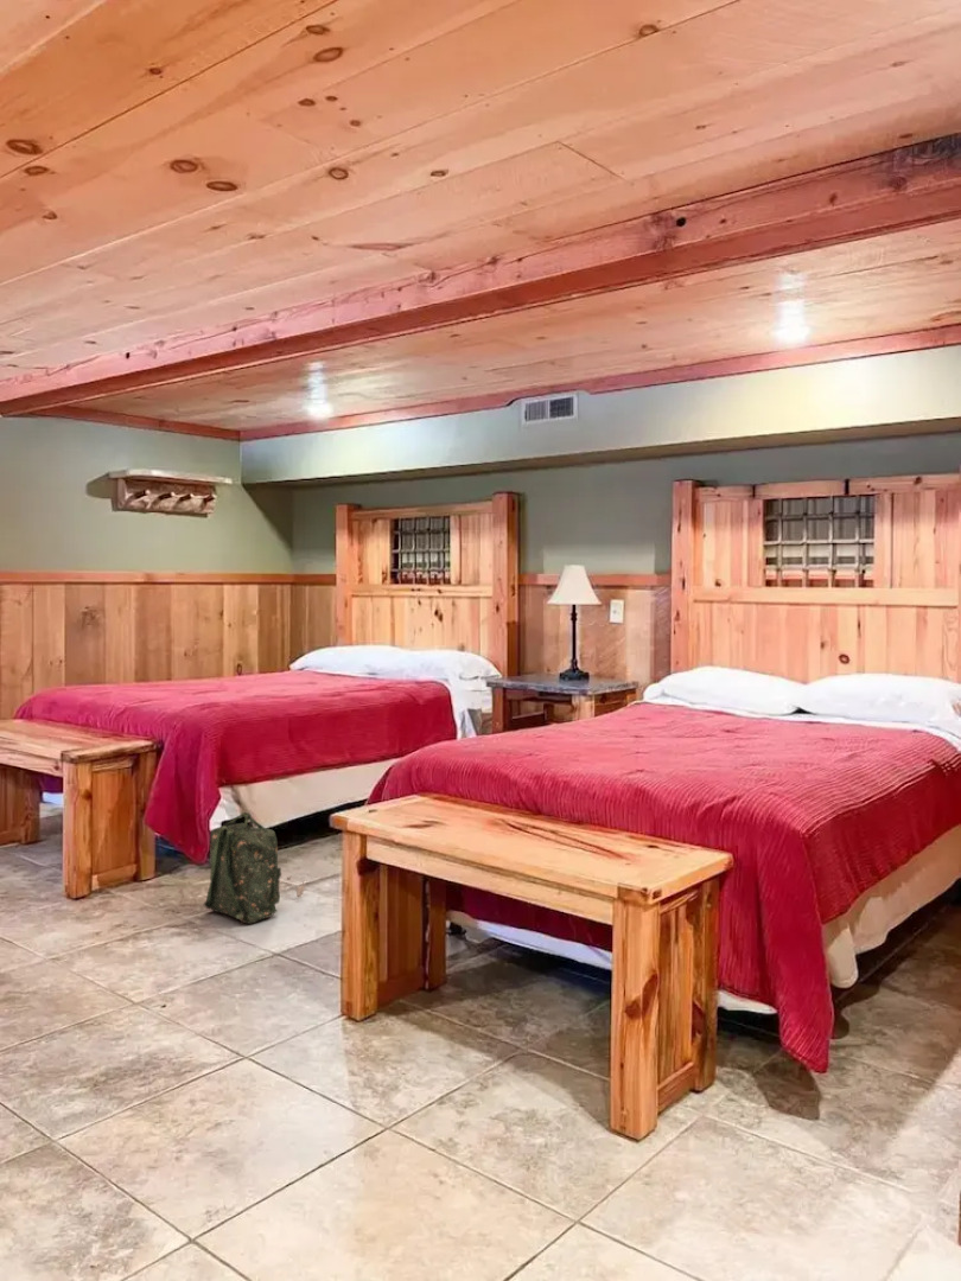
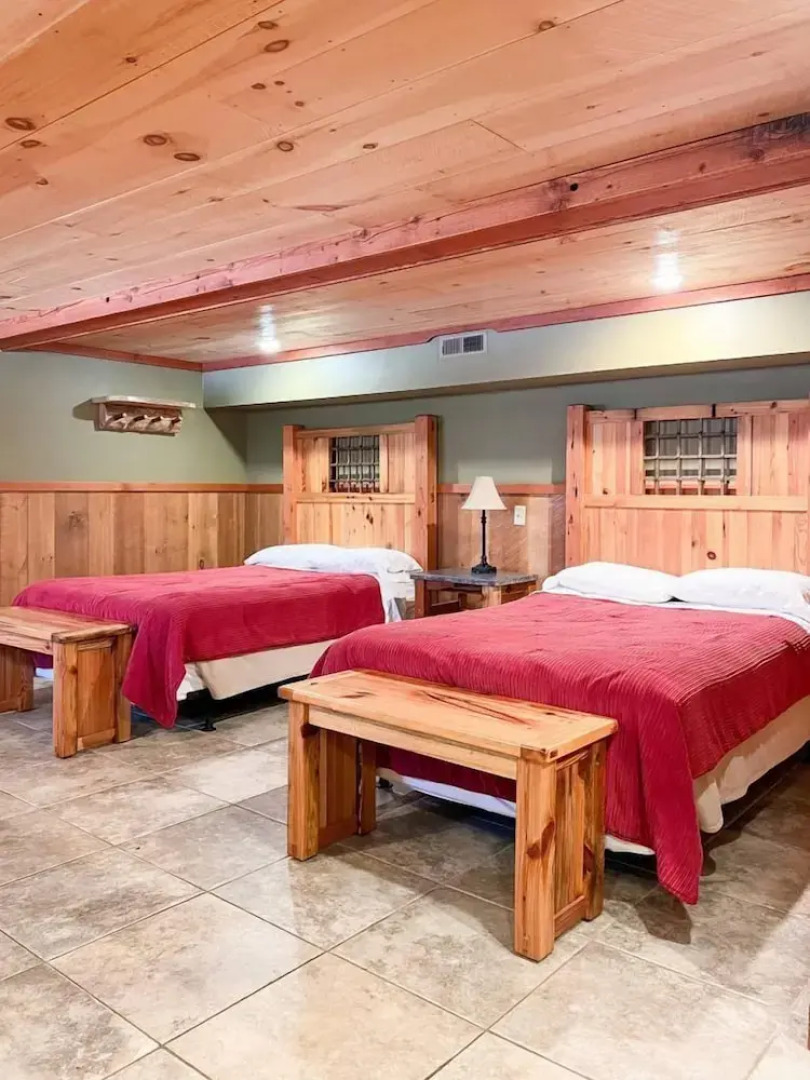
- backpack (246, 858)
